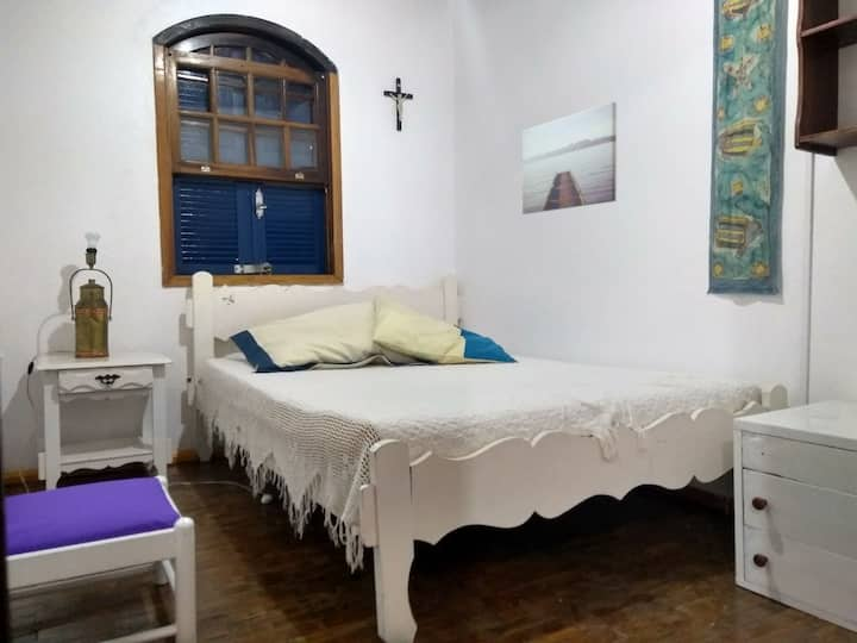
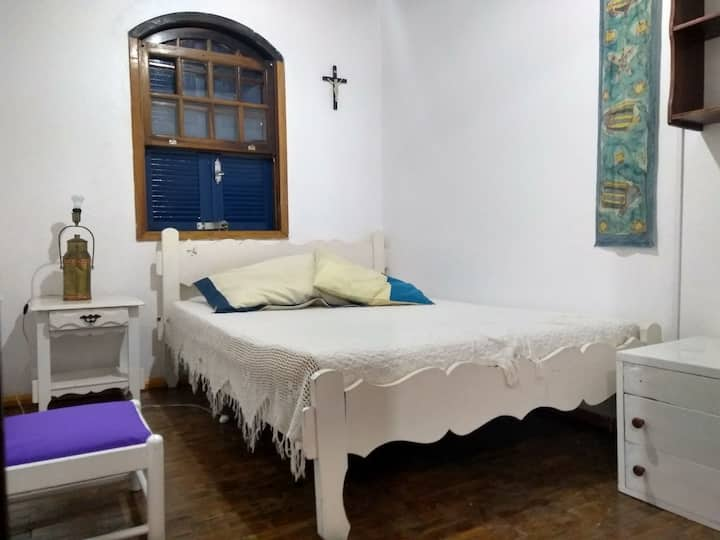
- wall art (564, 162)
